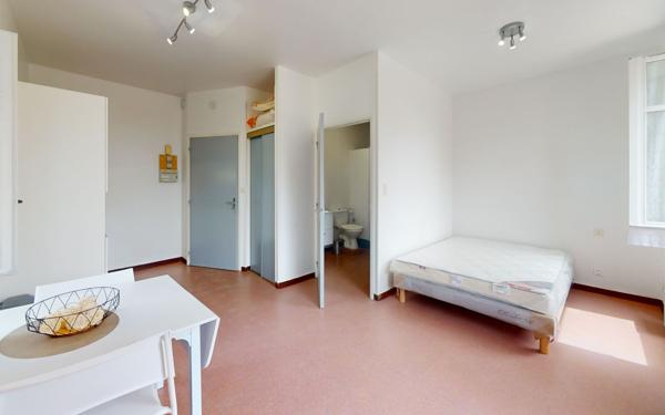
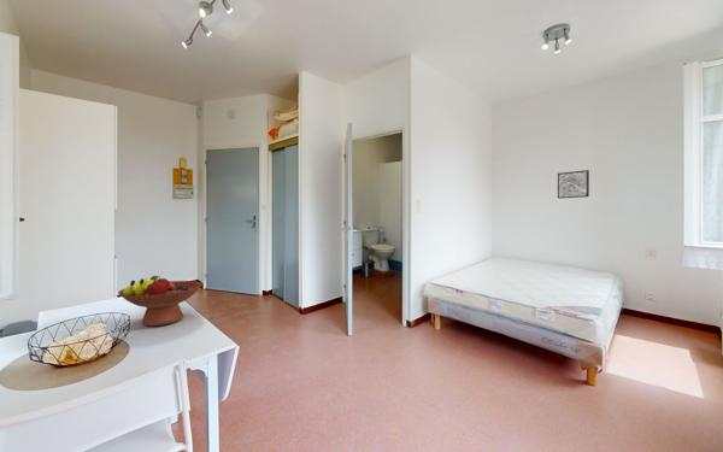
+ fruit bowl (163, 297)
+ wall art (572, 184)
